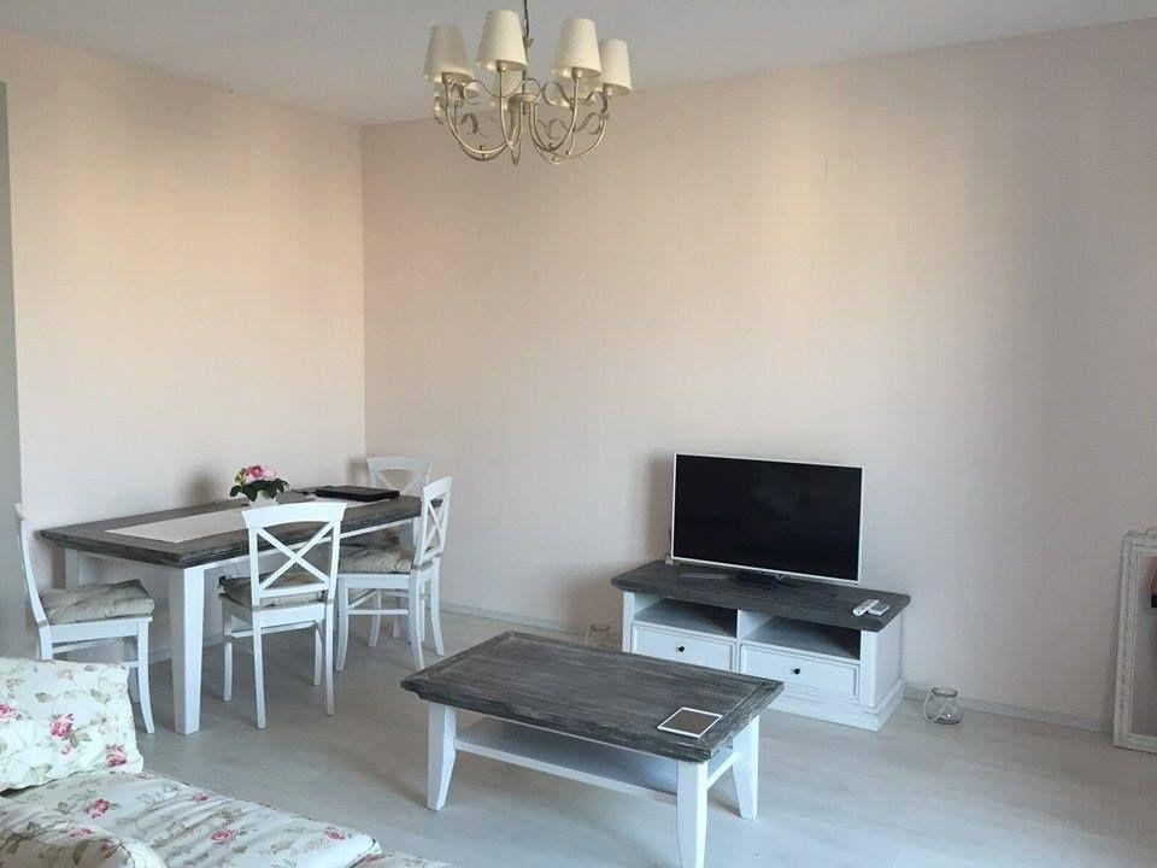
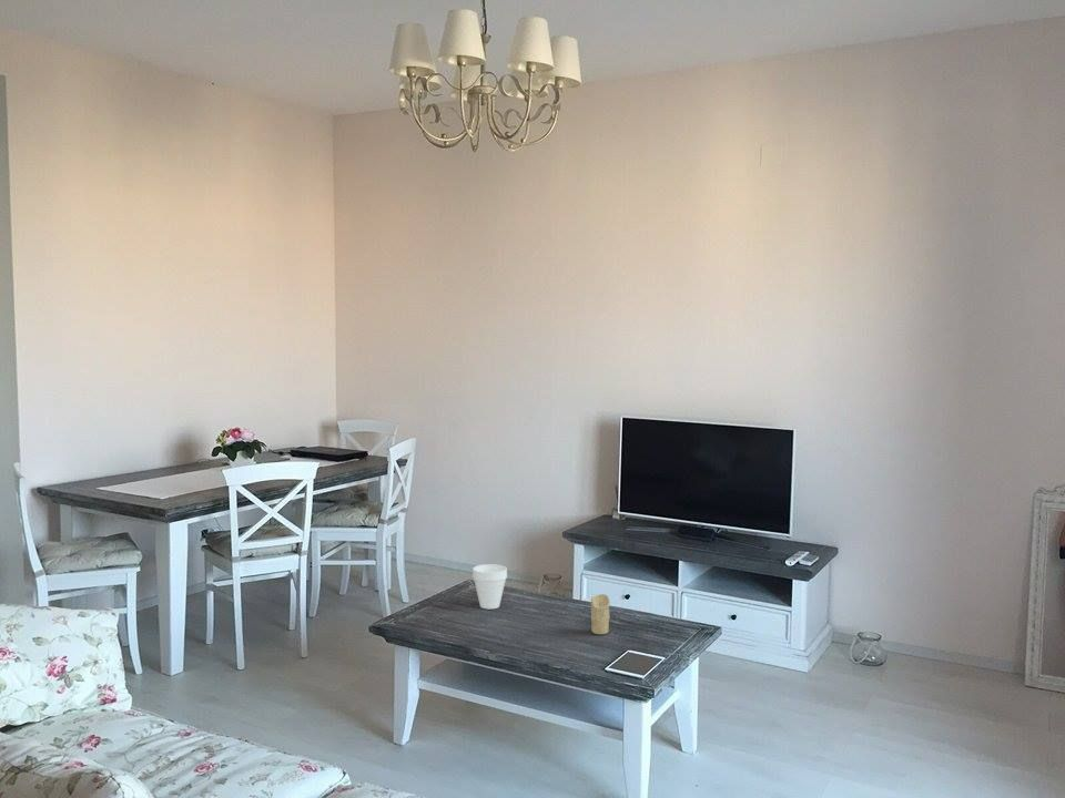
+ cup (489, 586)
+ candle (599, 614)
